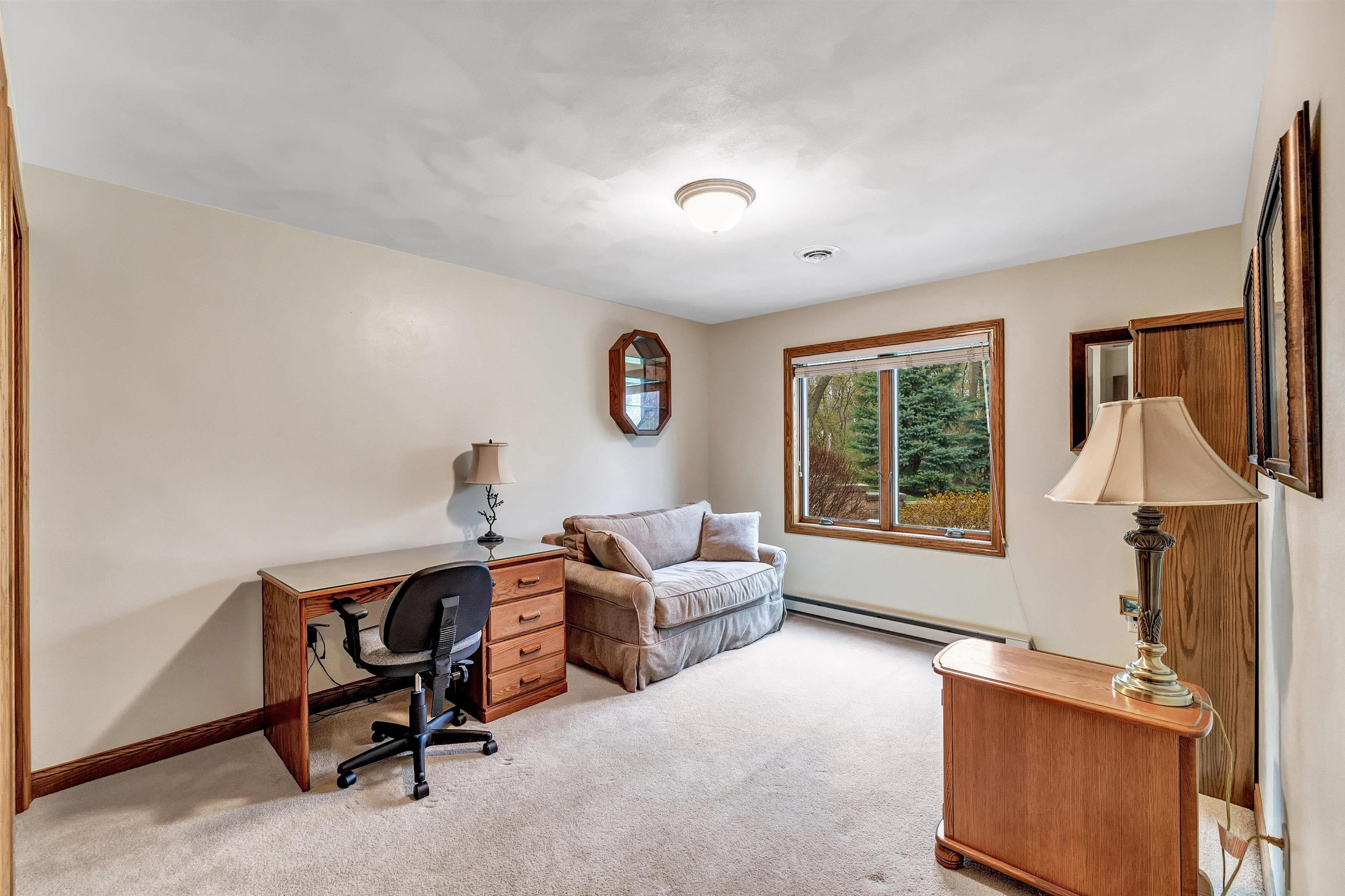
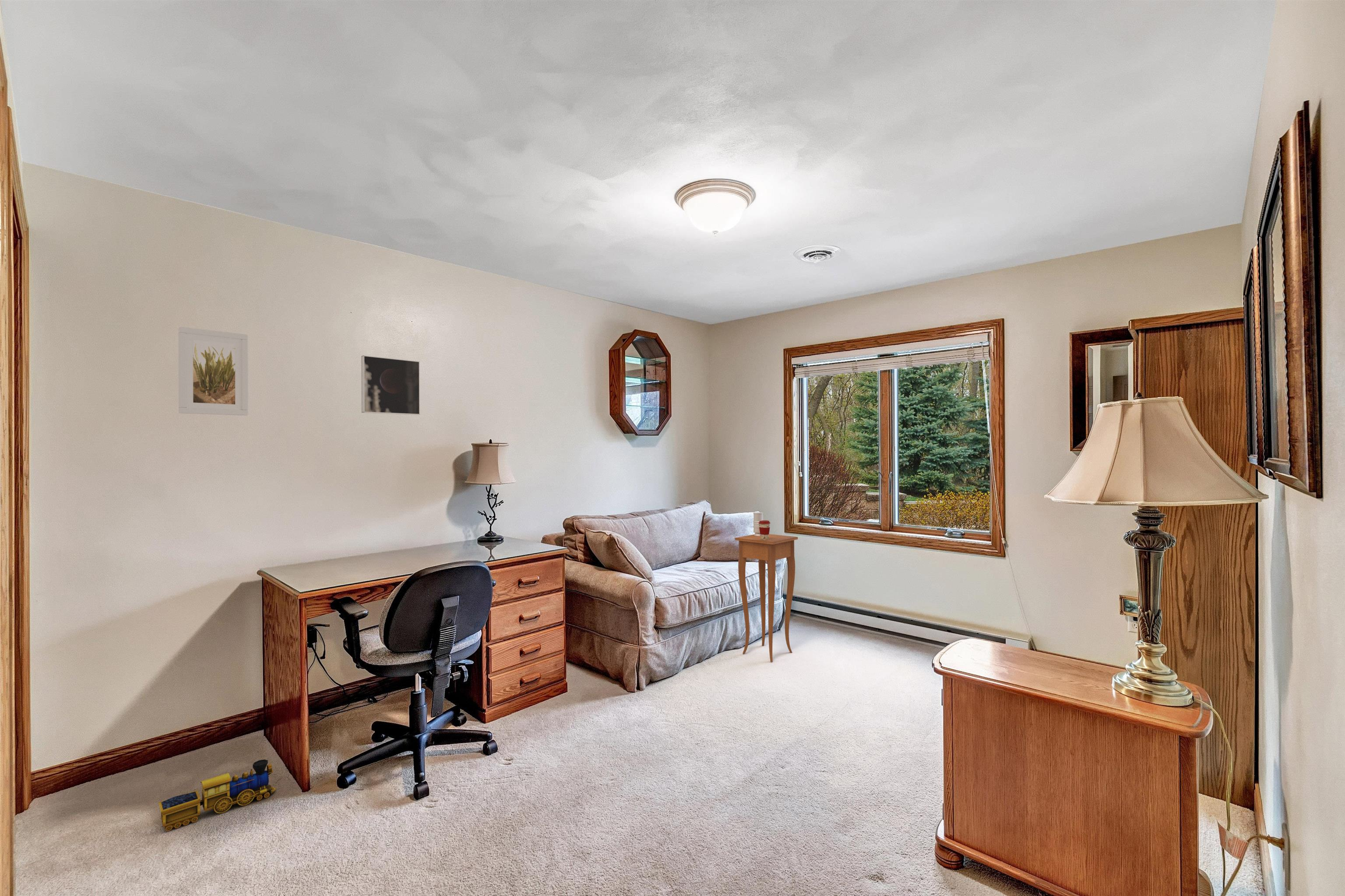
+ candle (758, 524)
+ side table (768, 595)
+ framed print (391, 386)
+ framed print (214, 372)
+ coffee cup (764, 530)
+ toy train (221, 791)
